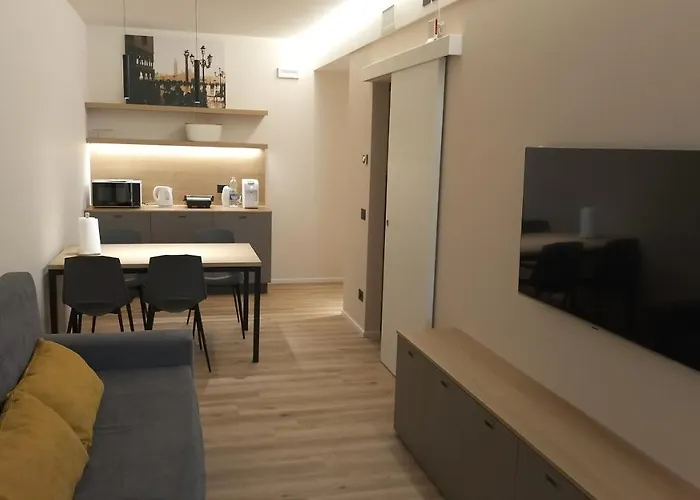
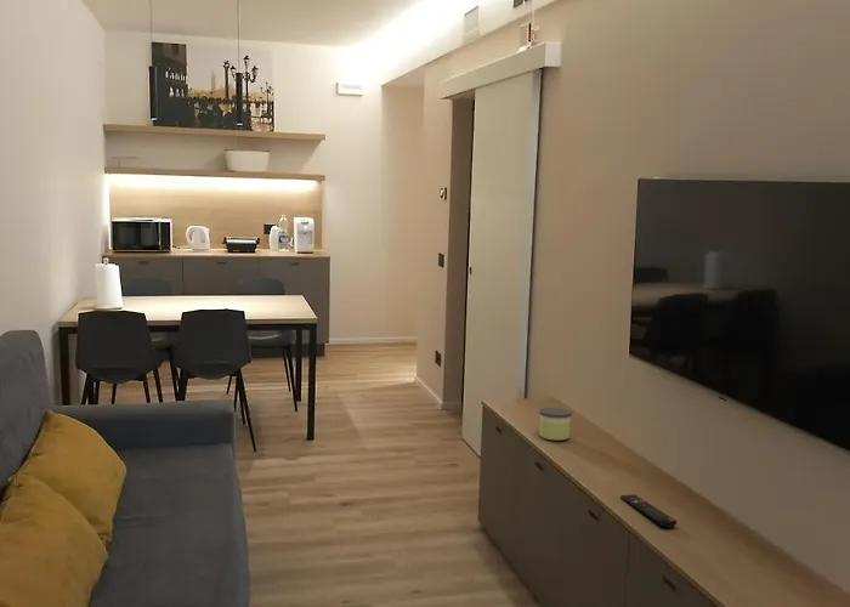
+ remote control (647, 510)
+ candle (555, 424)
